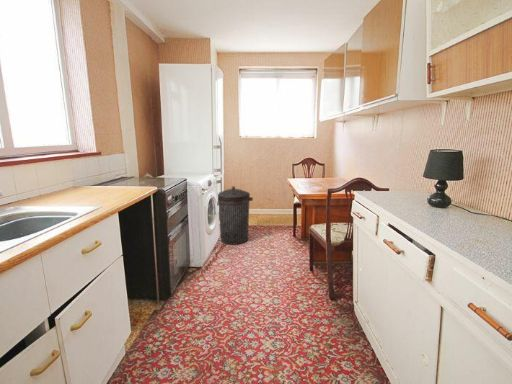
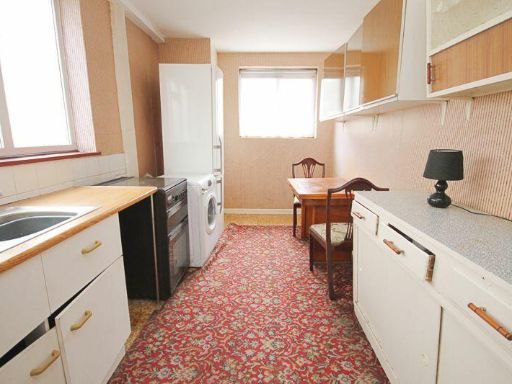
- trash can (233, 213)
